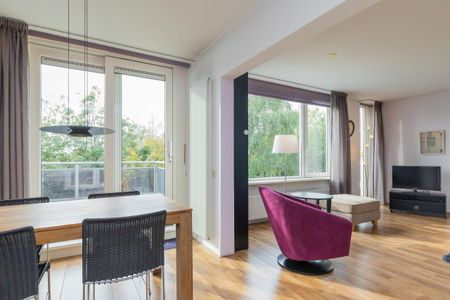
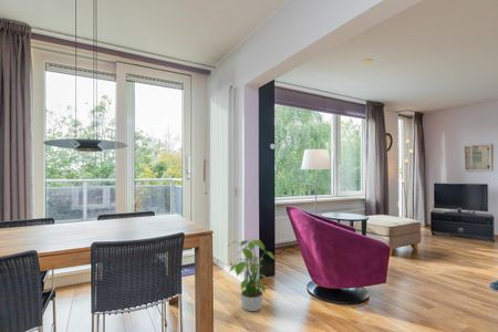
+ potted plant (248, 271)
